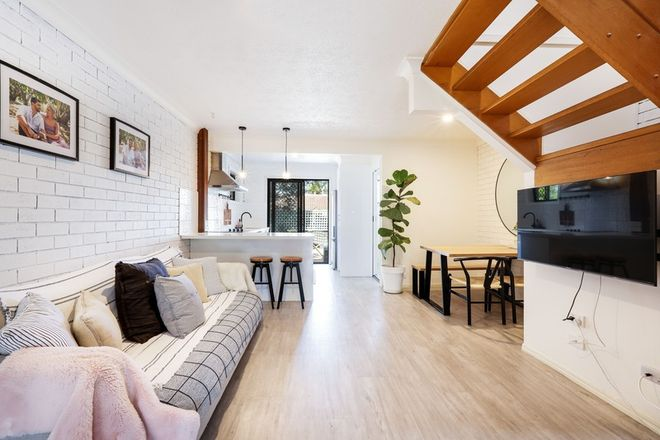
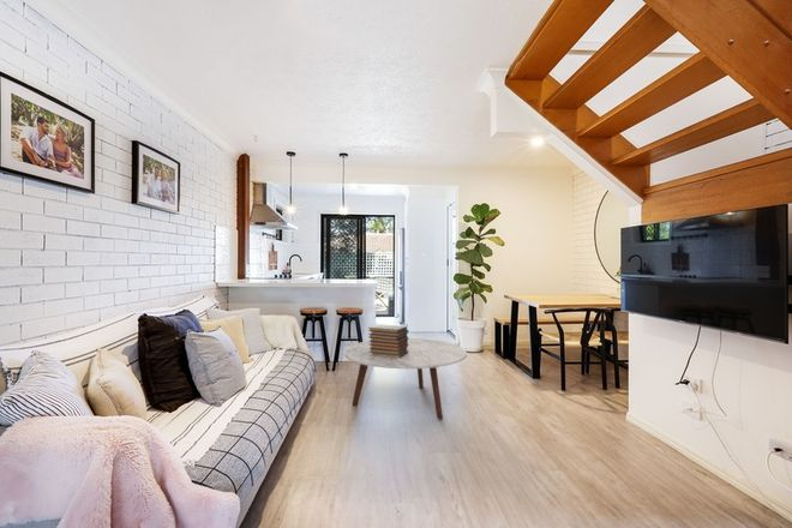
+ book stack (388, 340)
+ coffee table (404, 367)
